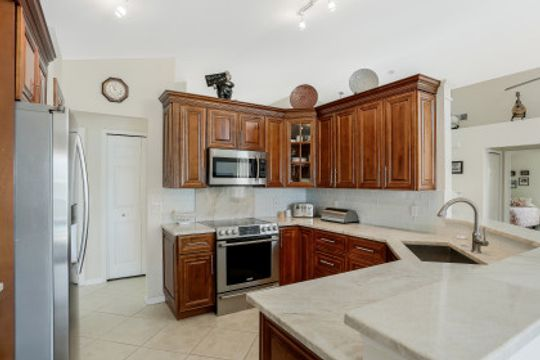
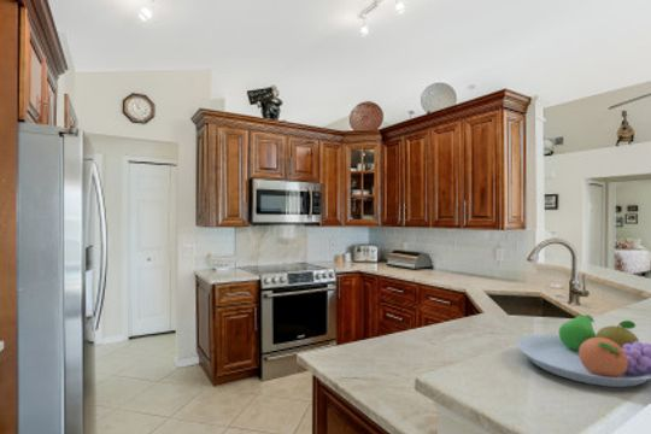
+ fruit bowl (585, 341)
